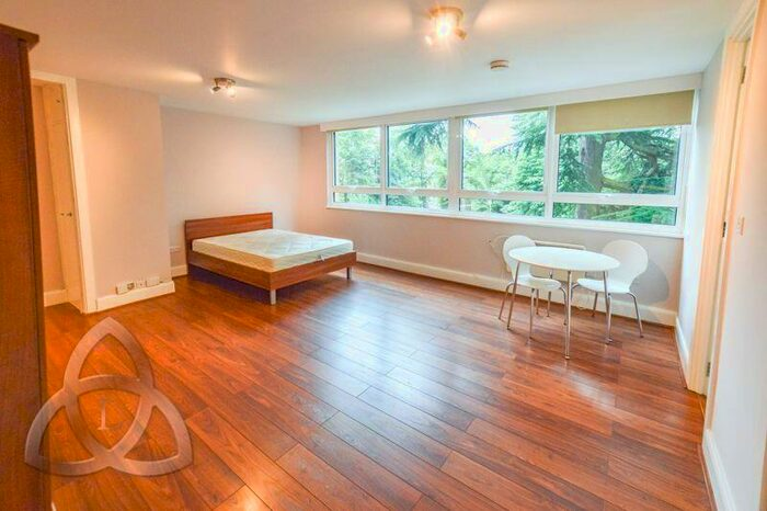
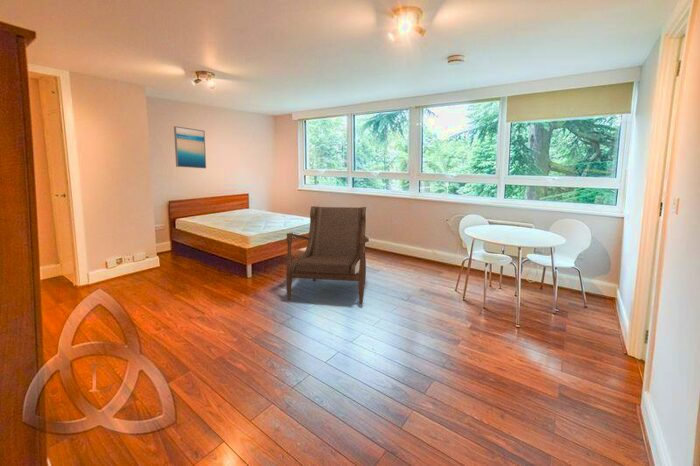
+ armchair (332, 250)
+ wall art (190, 148)
